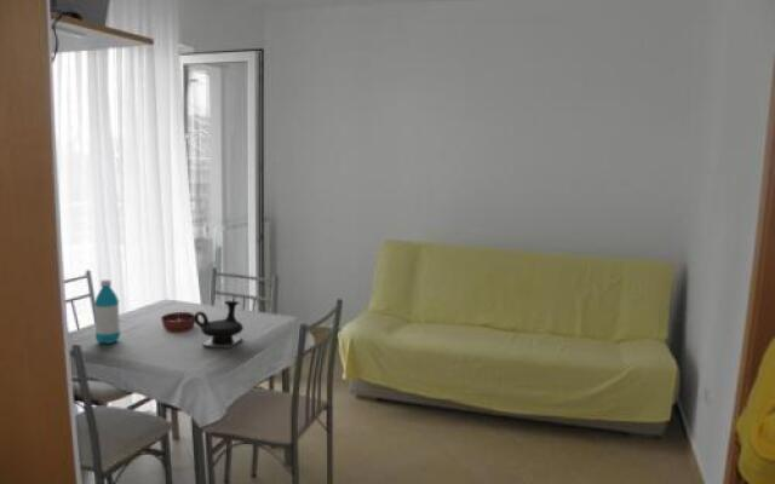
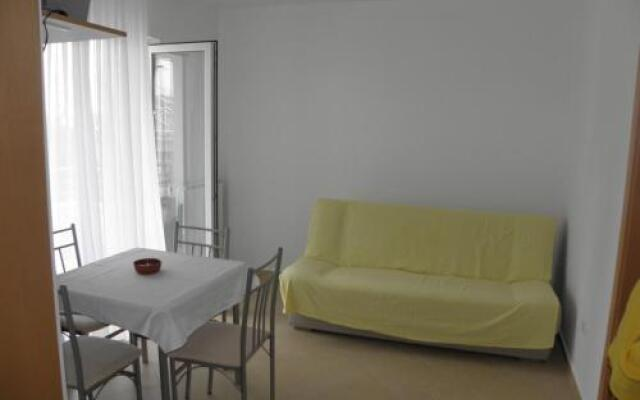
- water bottle (107, 311)
- teapot (219, 322)
